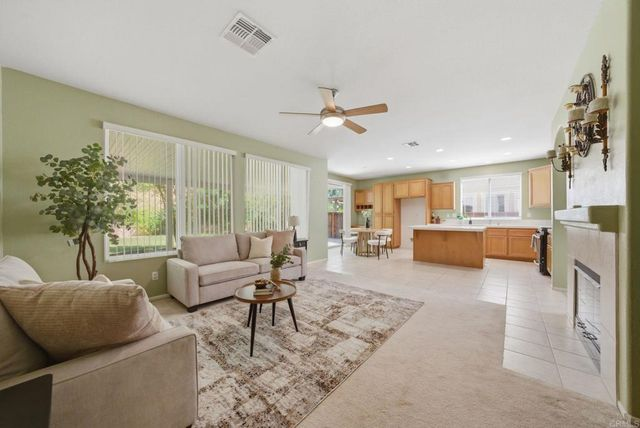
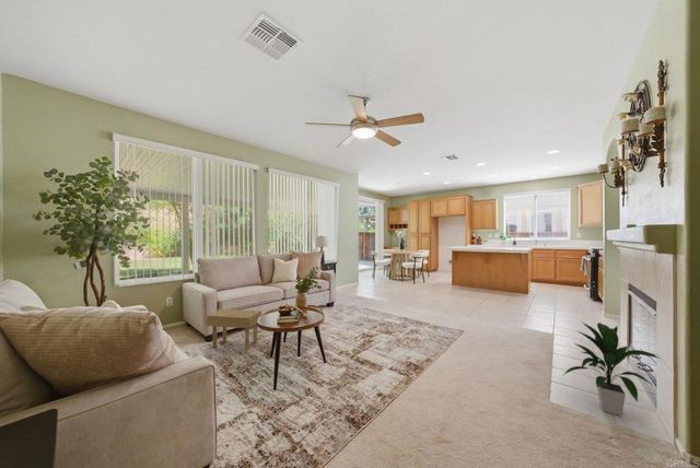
+ side table (235, 327)
+ indoor plant (606, 364)
